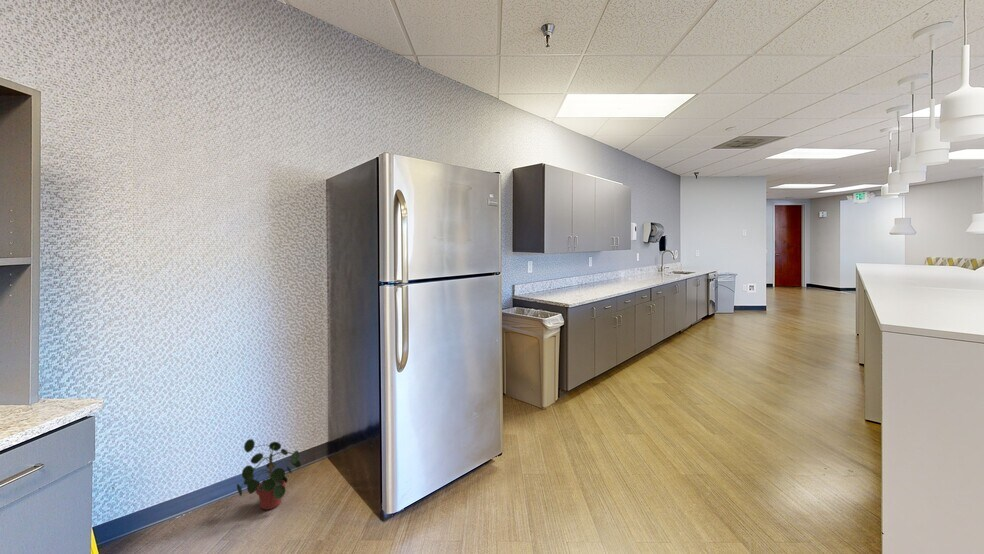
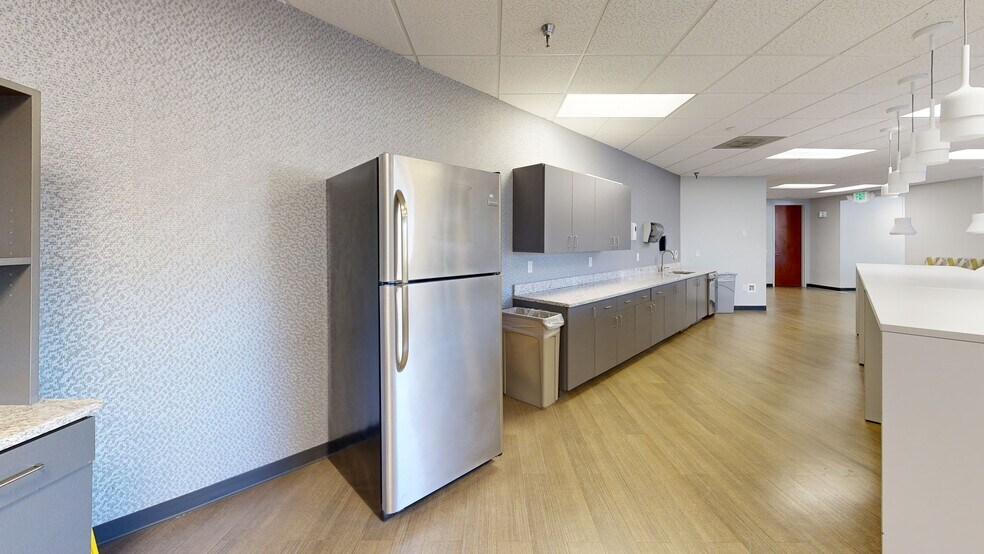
- potted plant (266, 472)
